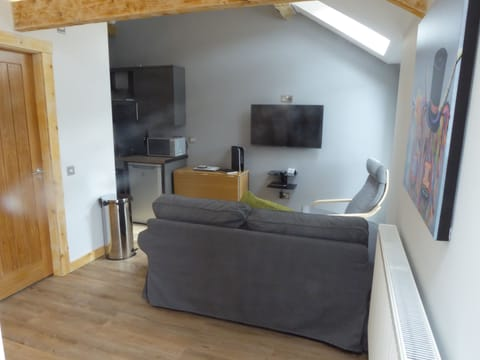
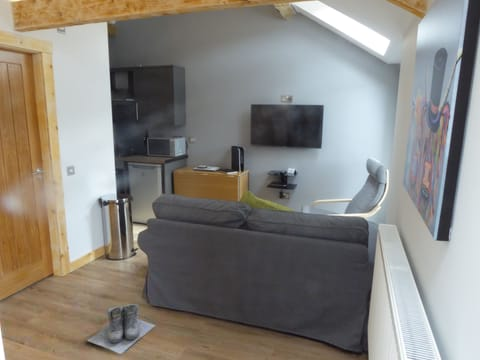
+ boots (121, 321)
